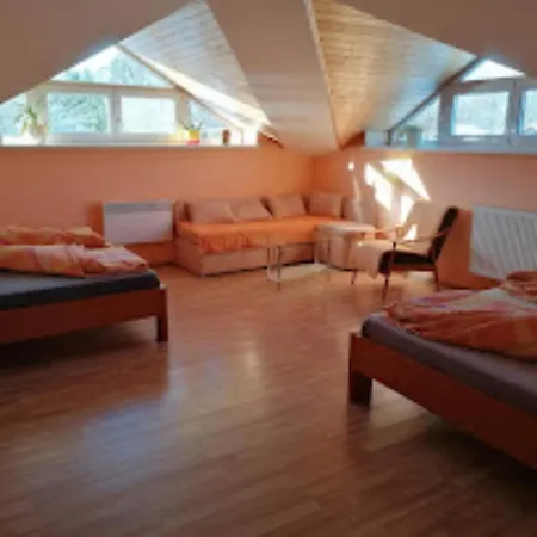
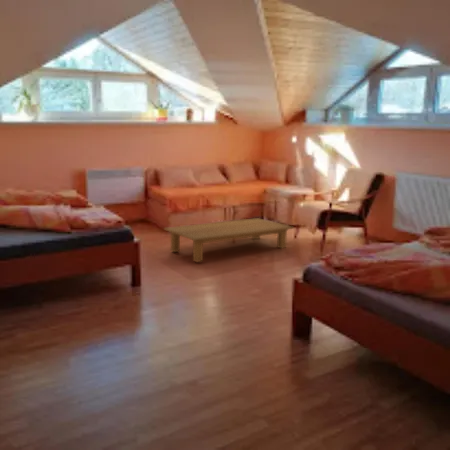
+ coffee table (229, 238)
